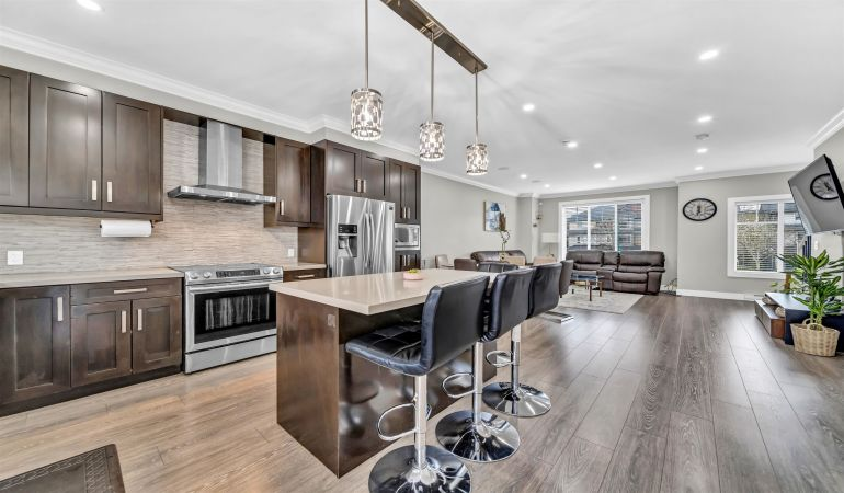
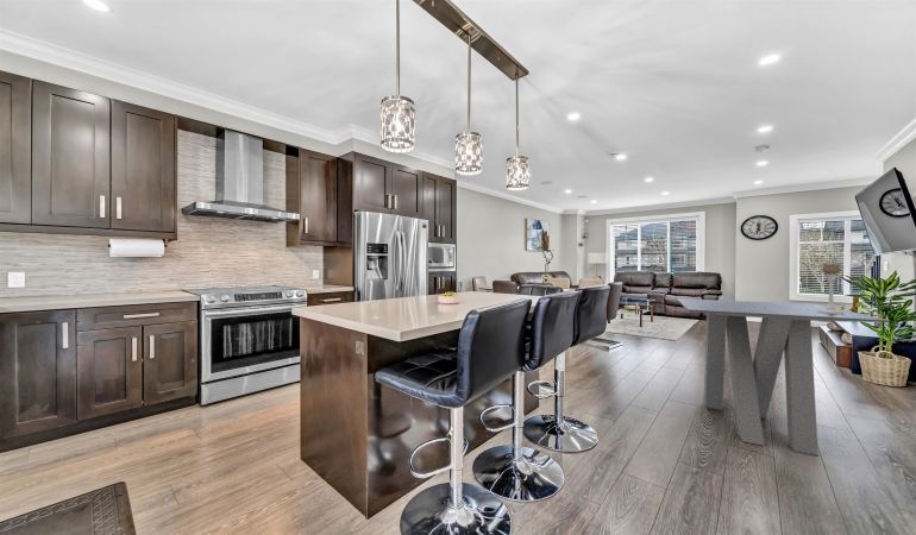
+ candle holder (830, 288)
+ dining table (755, 366)
